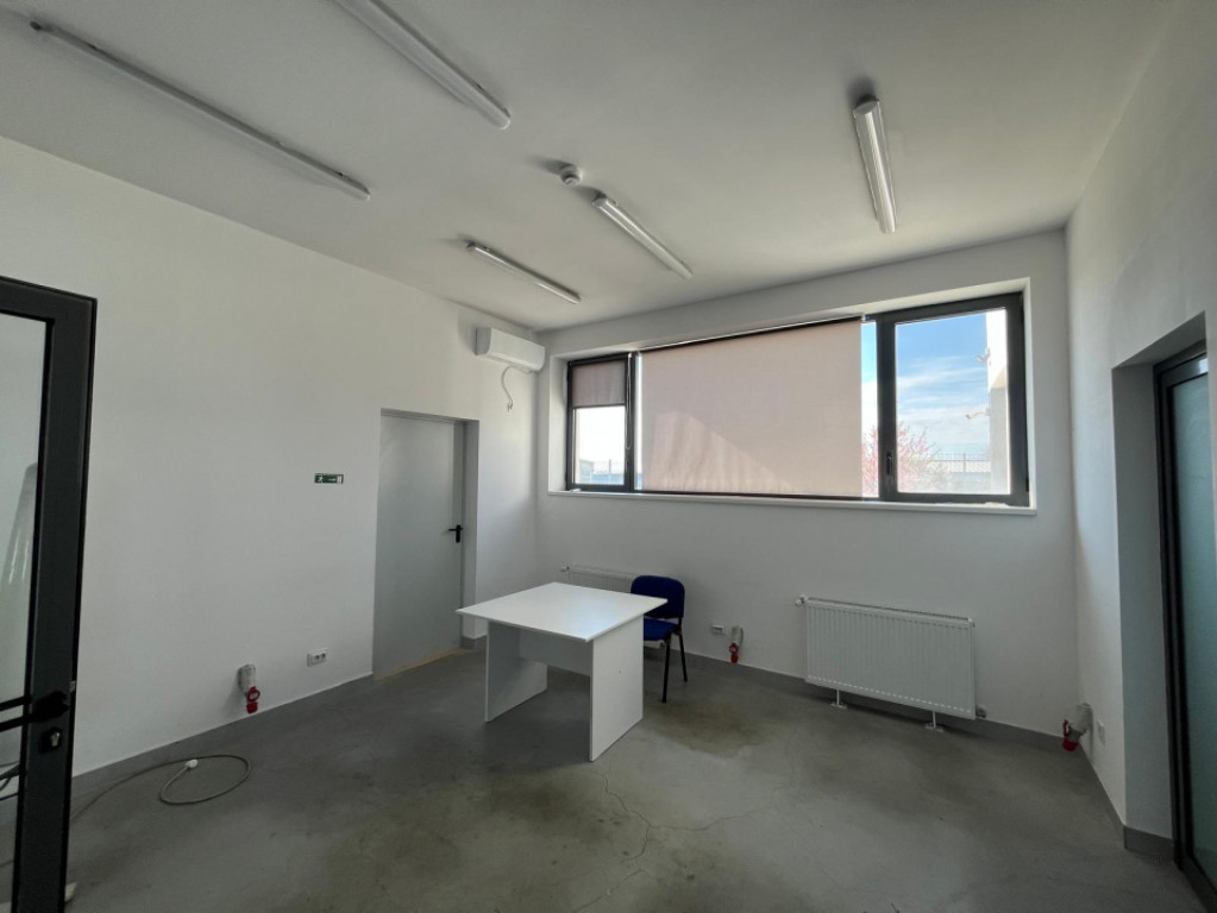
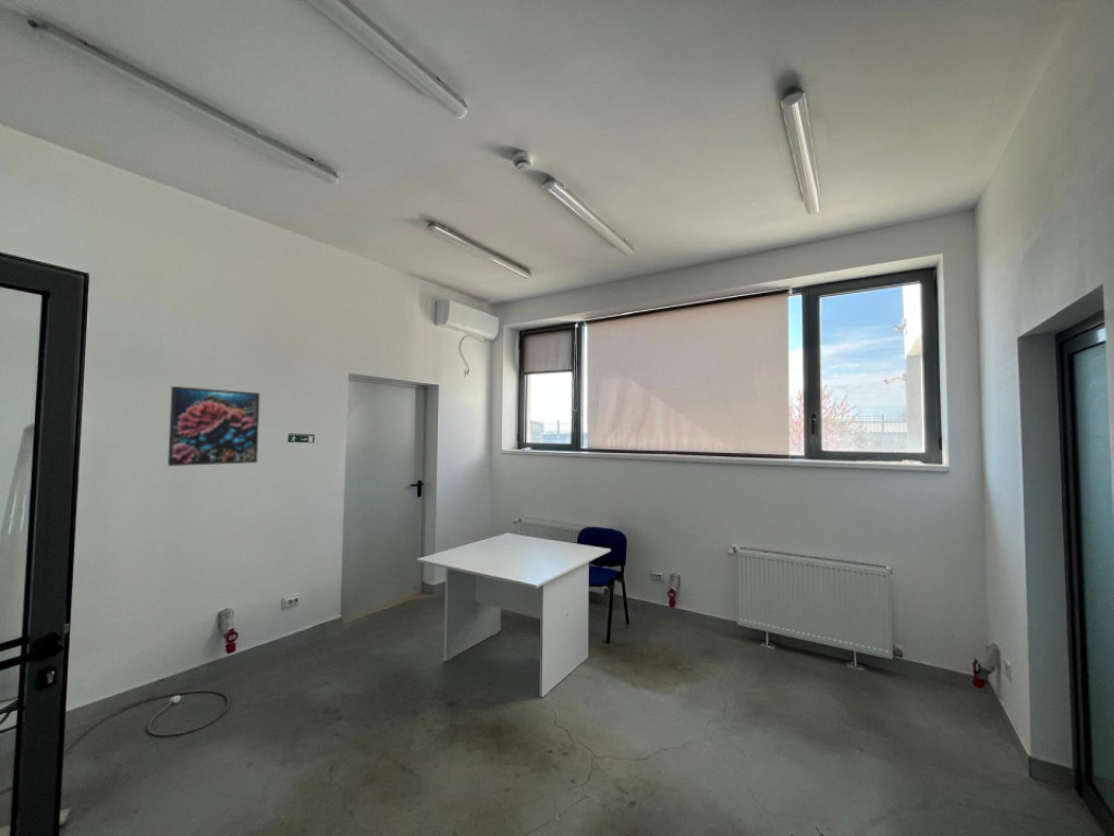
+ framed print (217, 427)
